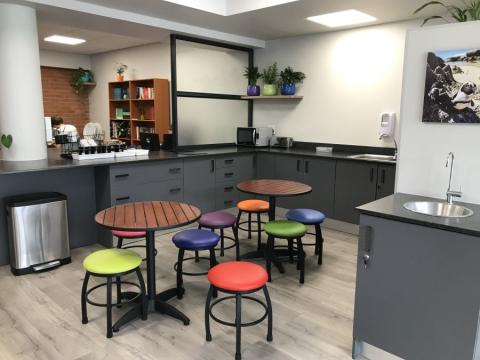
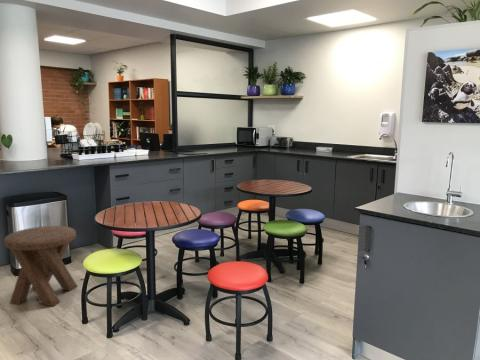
+ music stool (43, 264)
